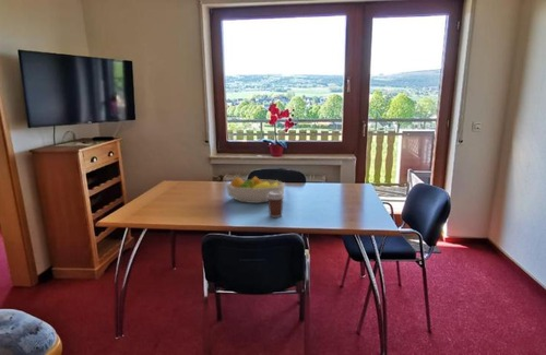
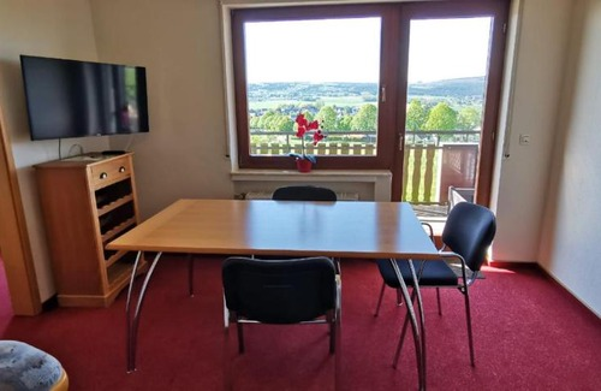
- fruit bowl (256, 188)
- coffee cup (275, 203)
